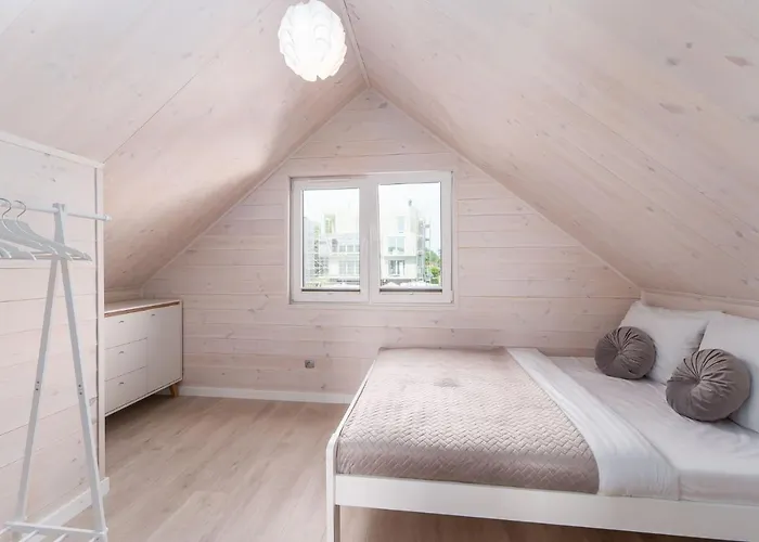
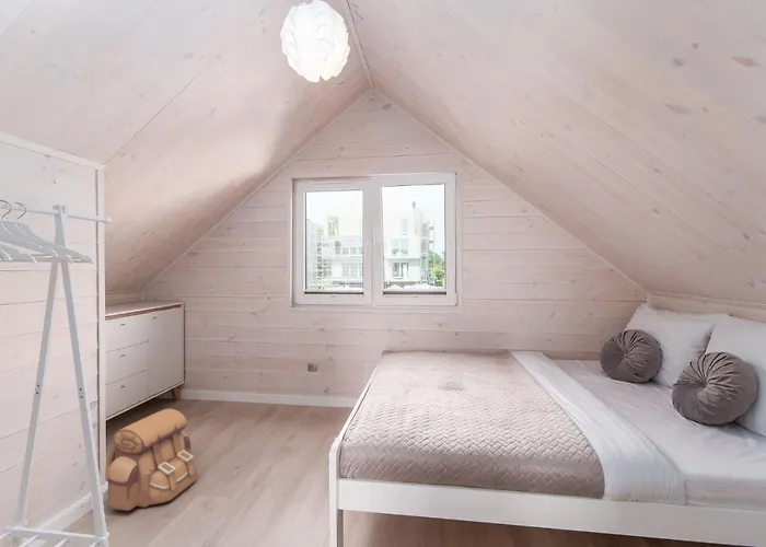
+ backpack (152, 453)
